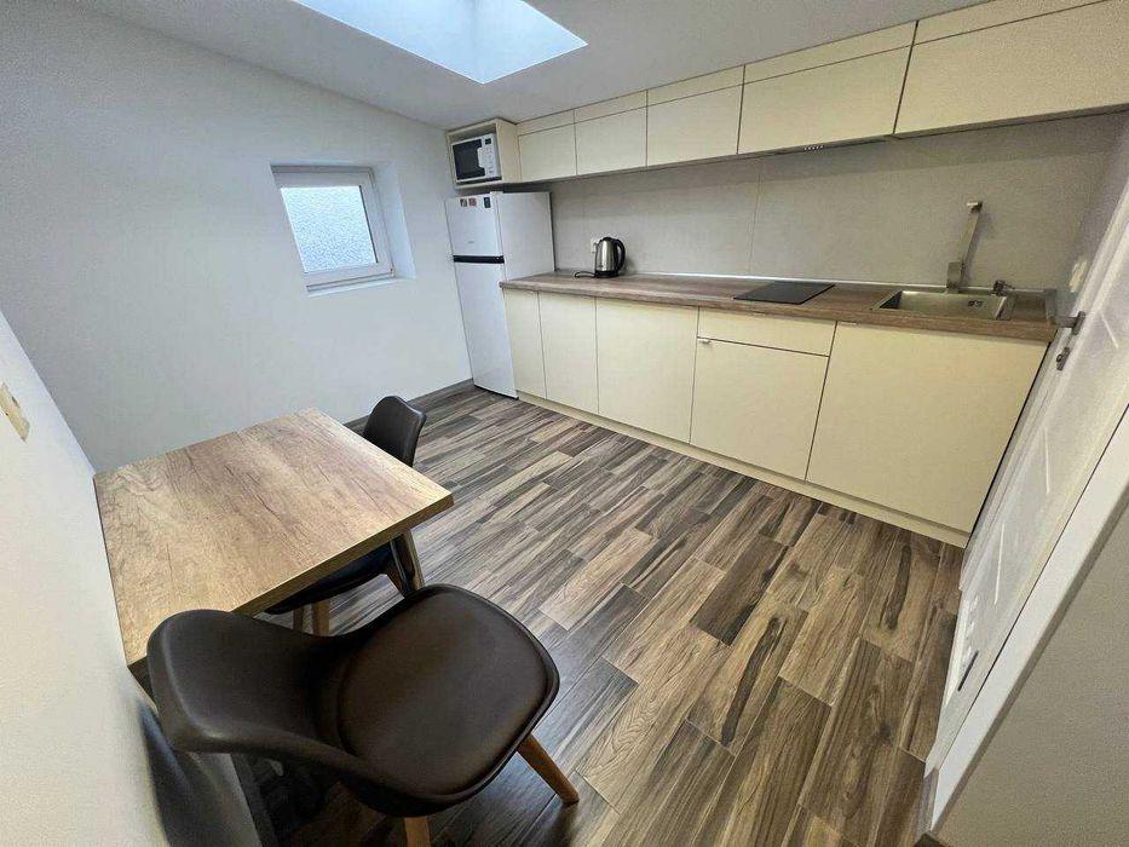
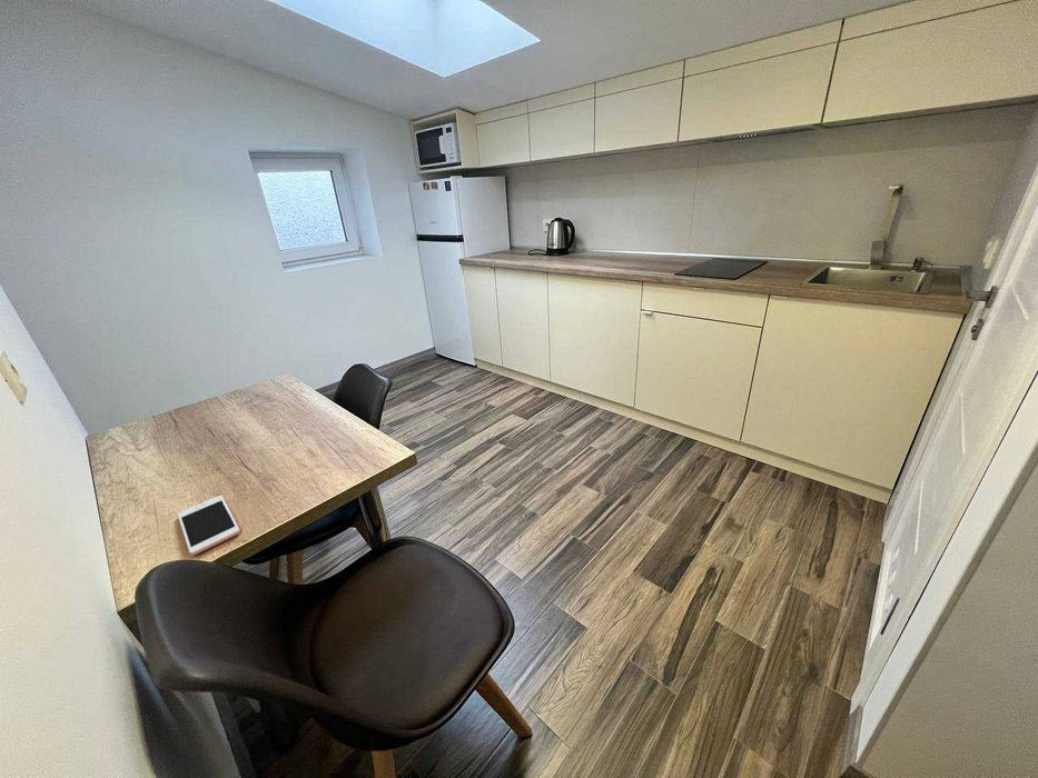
+ cell phone (207, 522)
